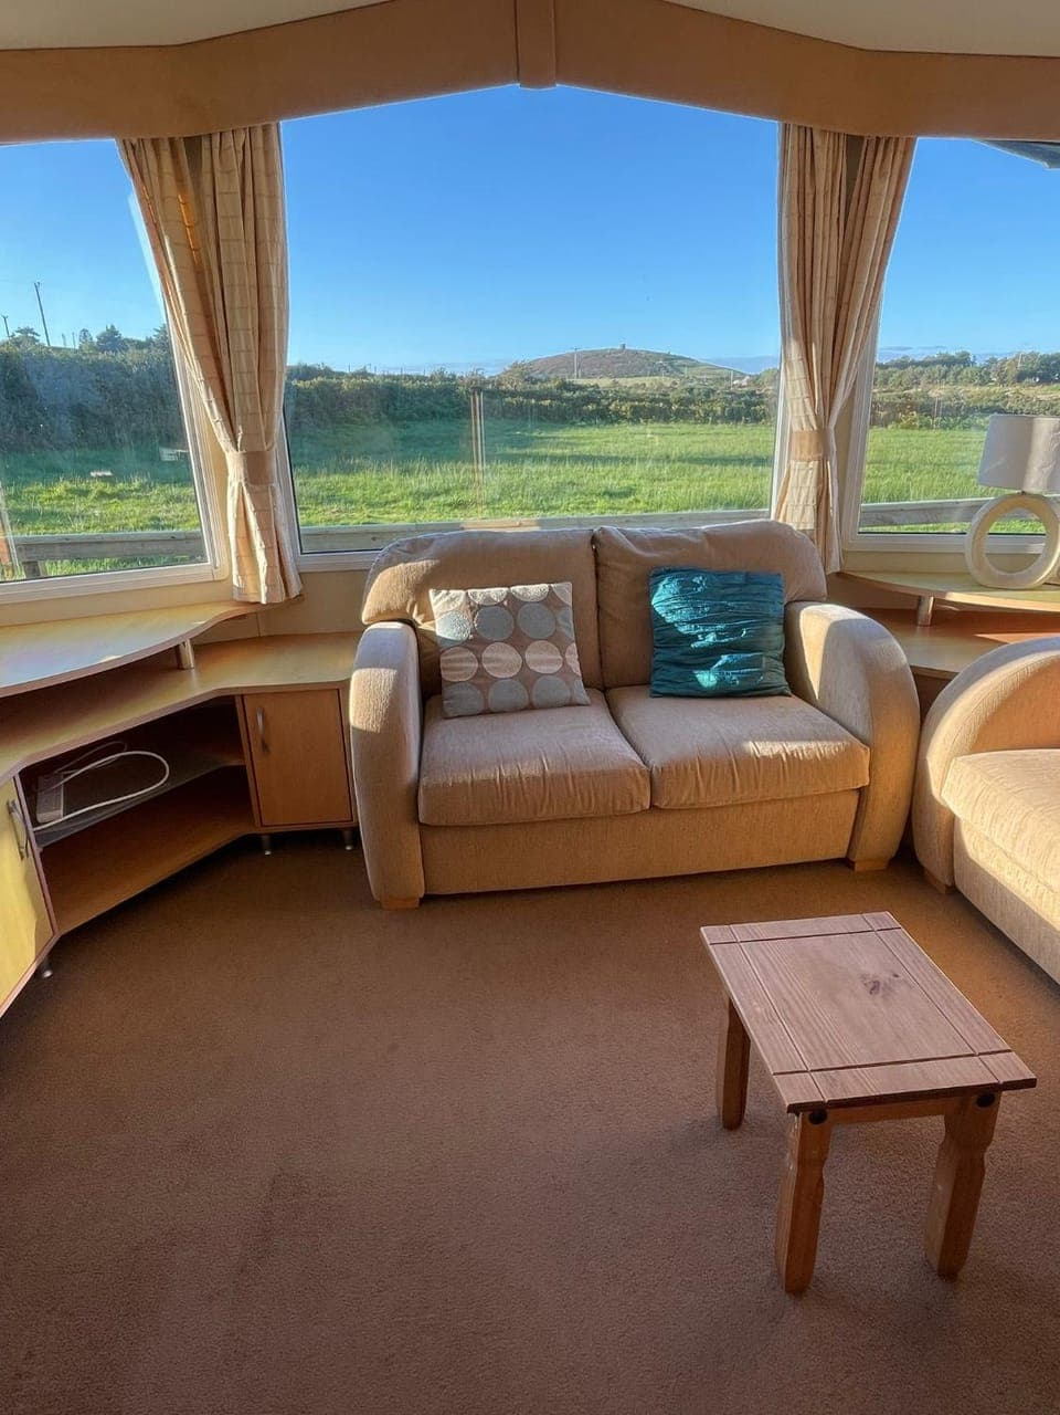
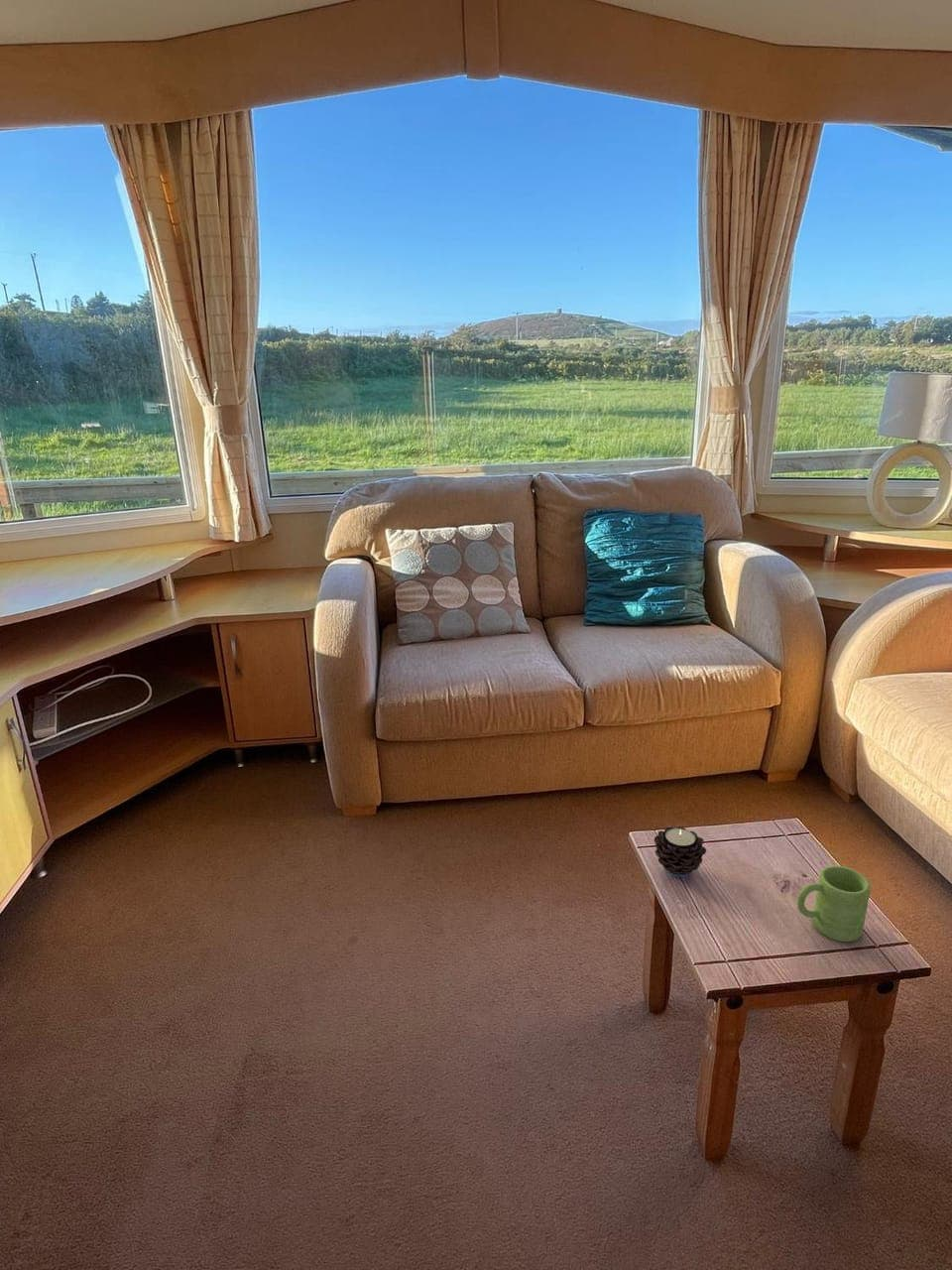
+ mug (830, 903)
+ candle (679, 849)
